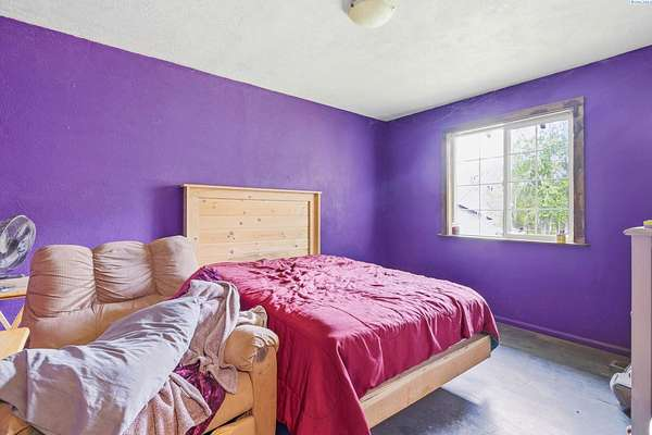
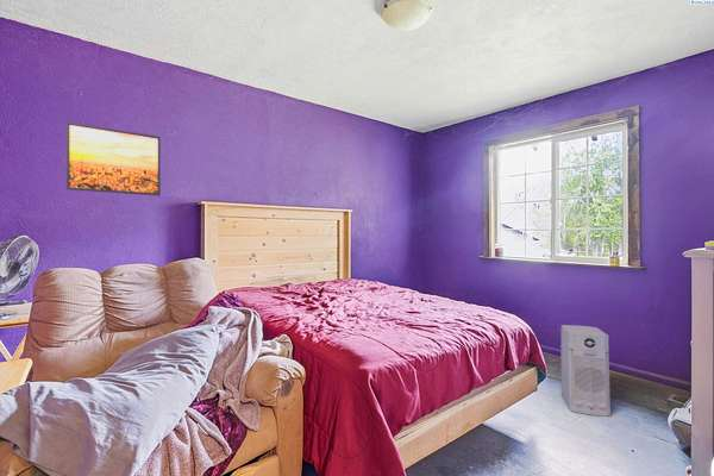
+ air purifier (583, 367)
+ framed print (115, 161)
